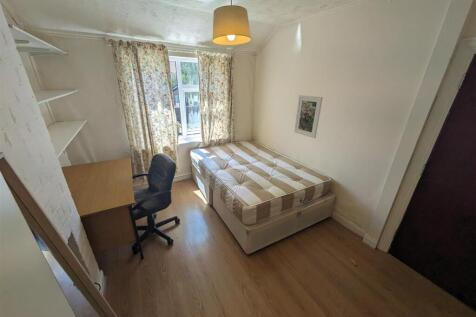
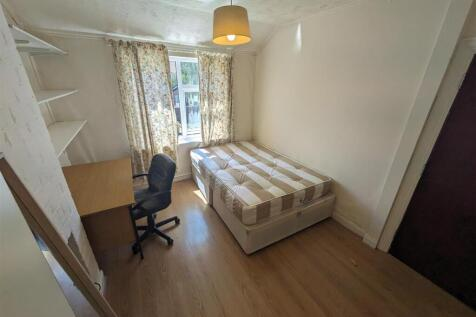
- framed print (307, 116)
